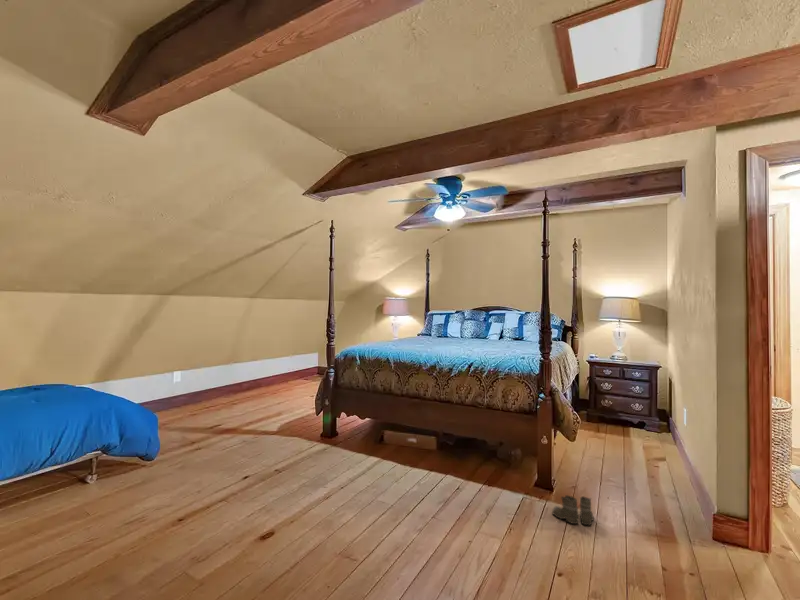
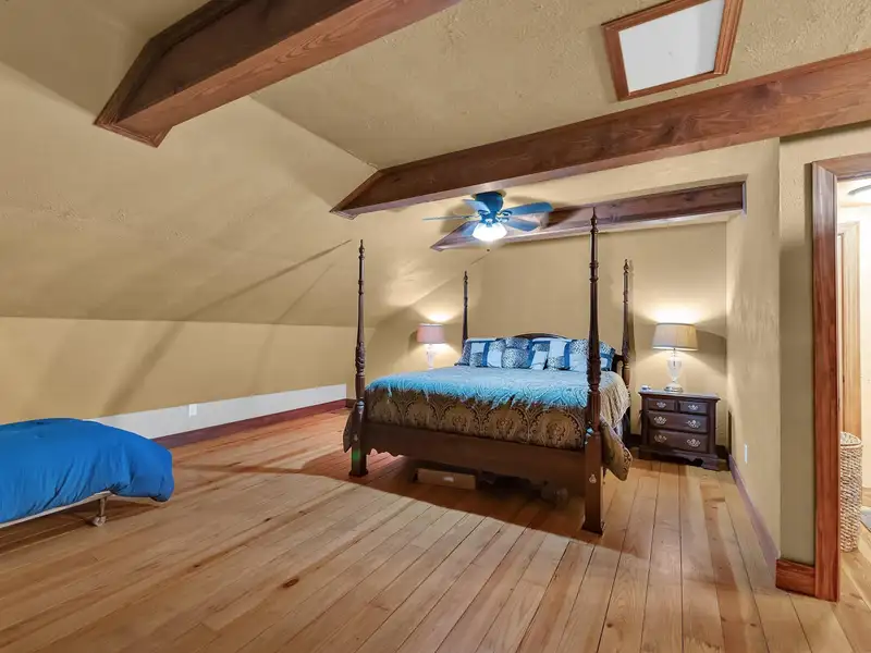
- boots (576, 506)
